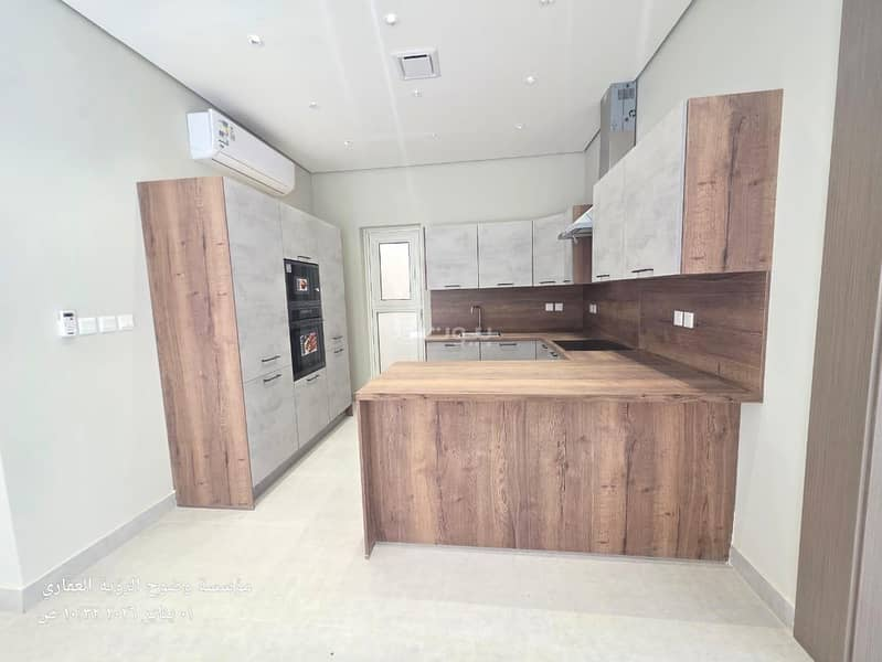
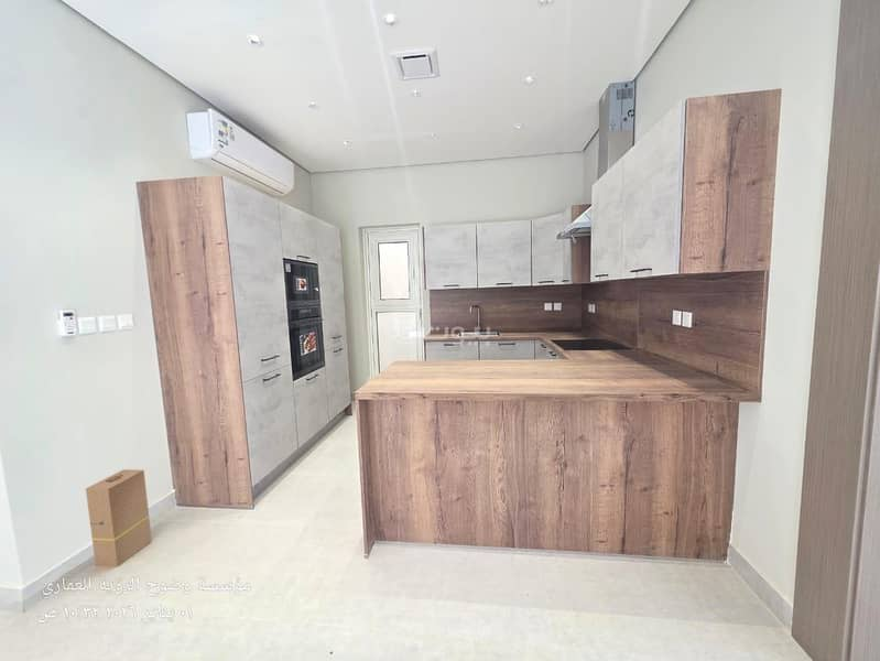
+ cardboard box (120, 516)
